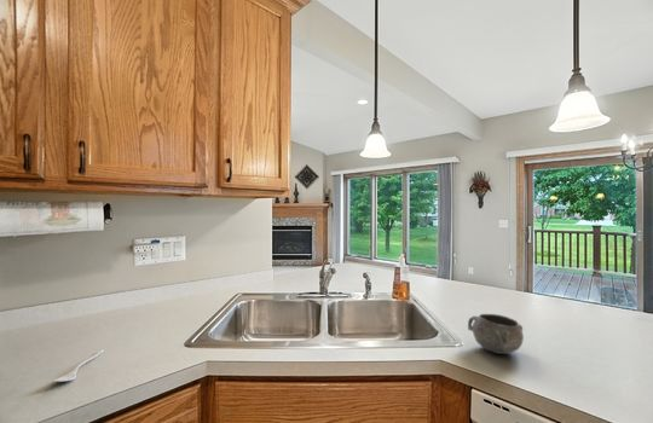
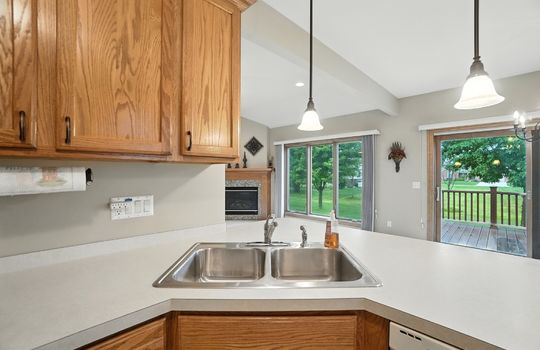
- decorative bowl (493, 334)
- spoon (81, 364)
